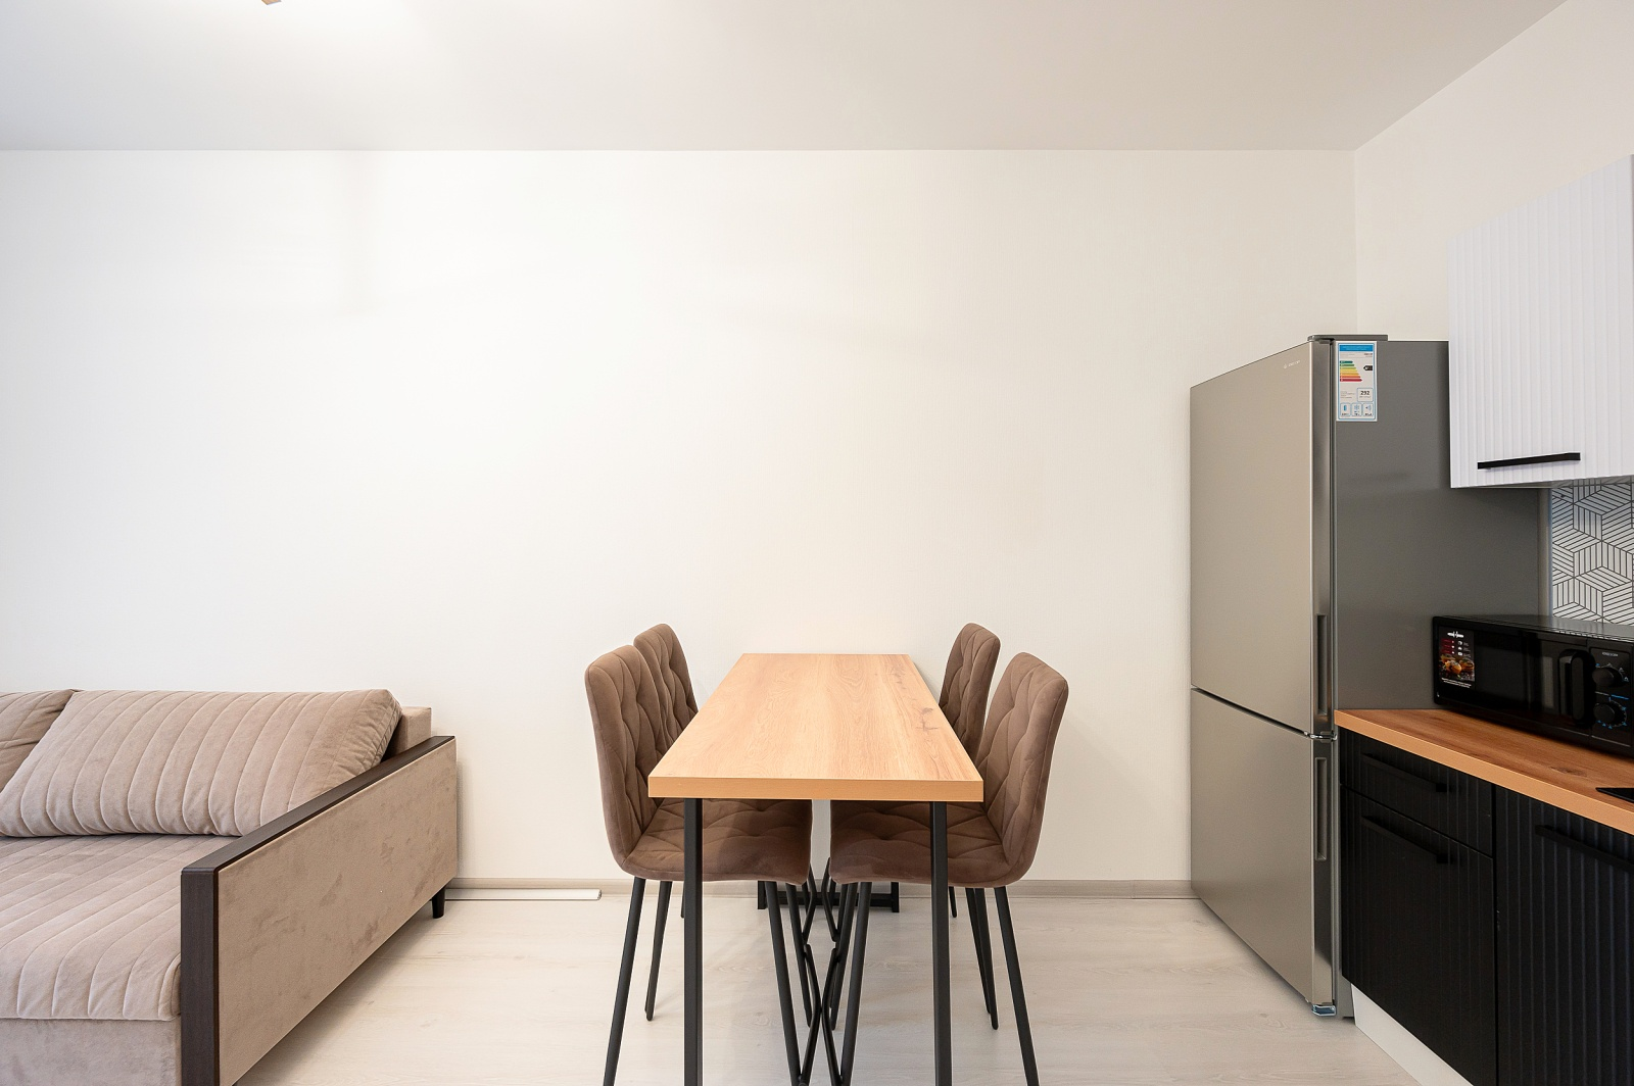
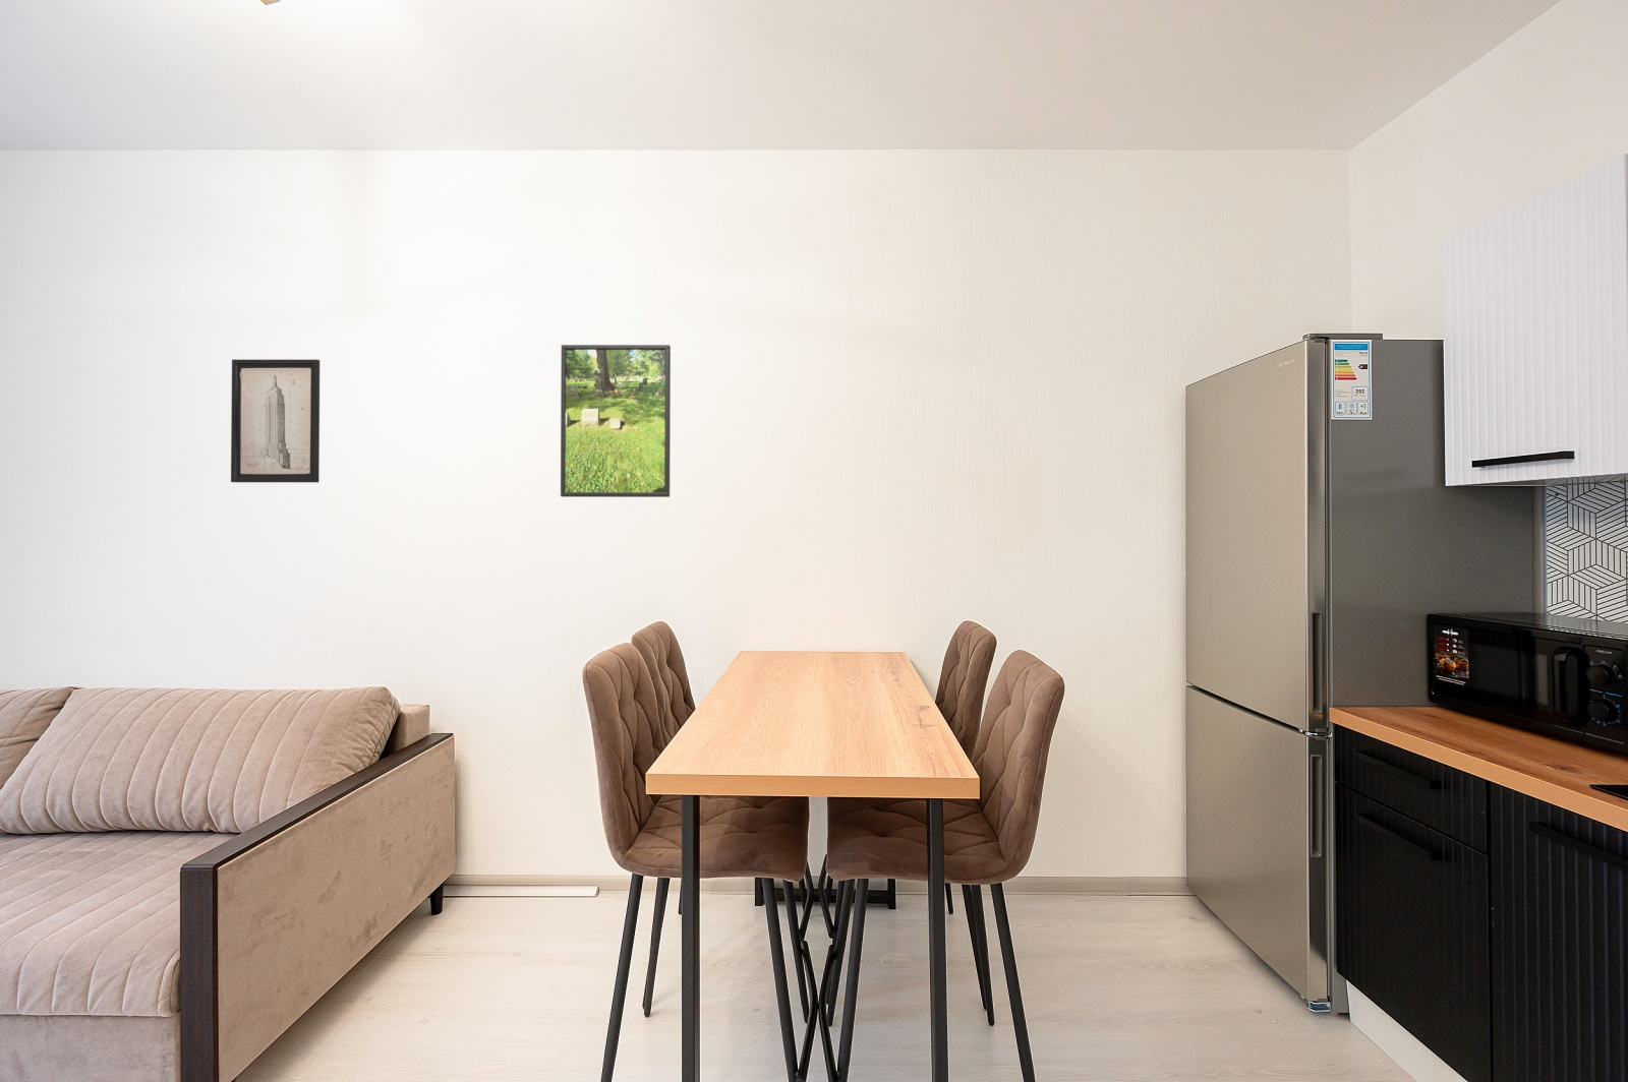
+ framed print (616, 421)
+ wall art (274, 421)
